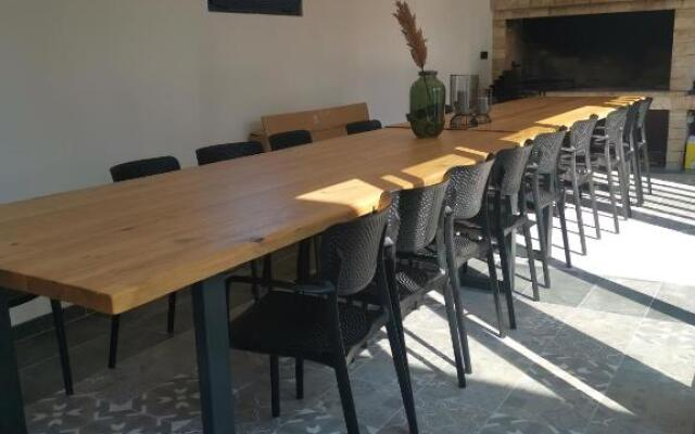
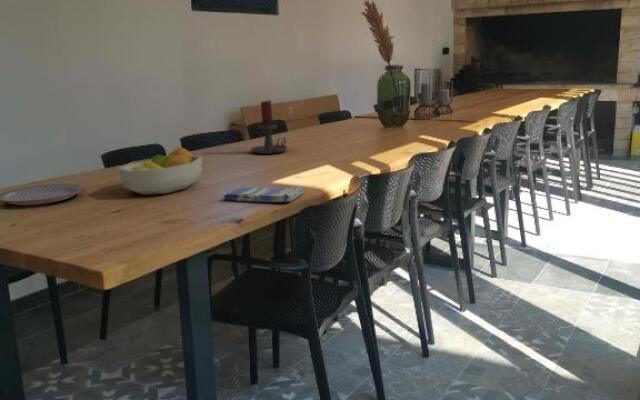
+ dish towel (265, 192)
+ plate (41, 195)
+ fruit bowl (162, 169)
+ candle holder (270, 125)
